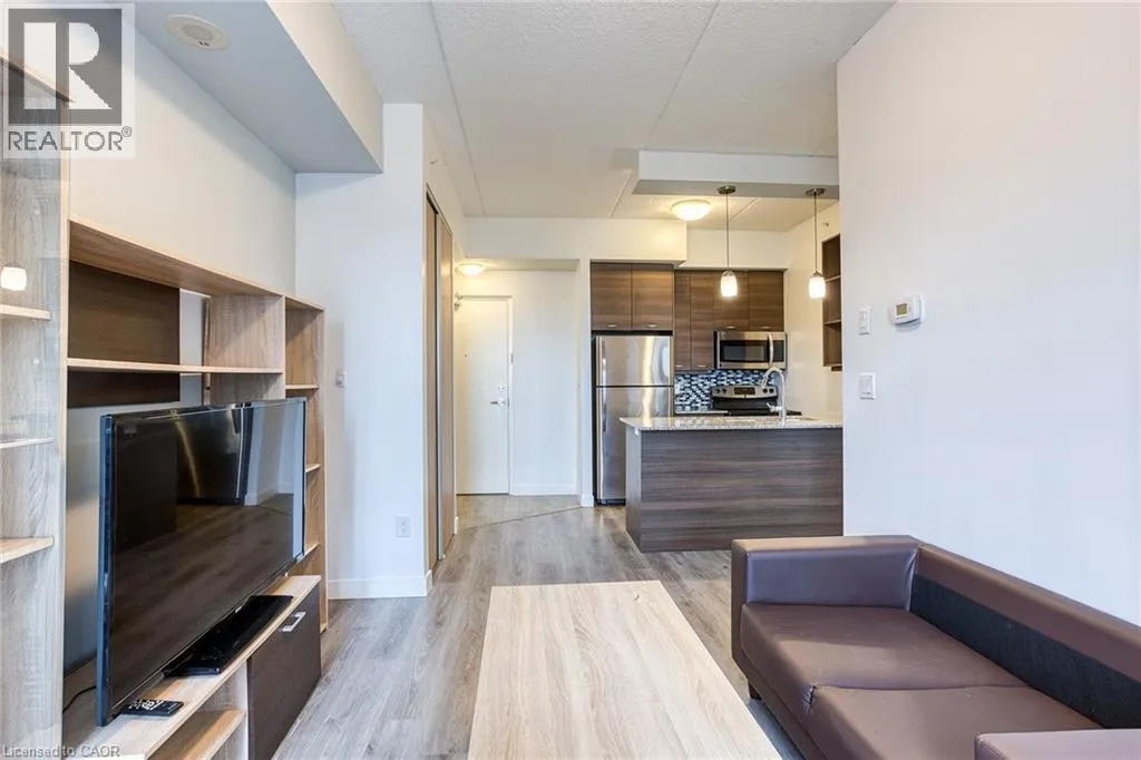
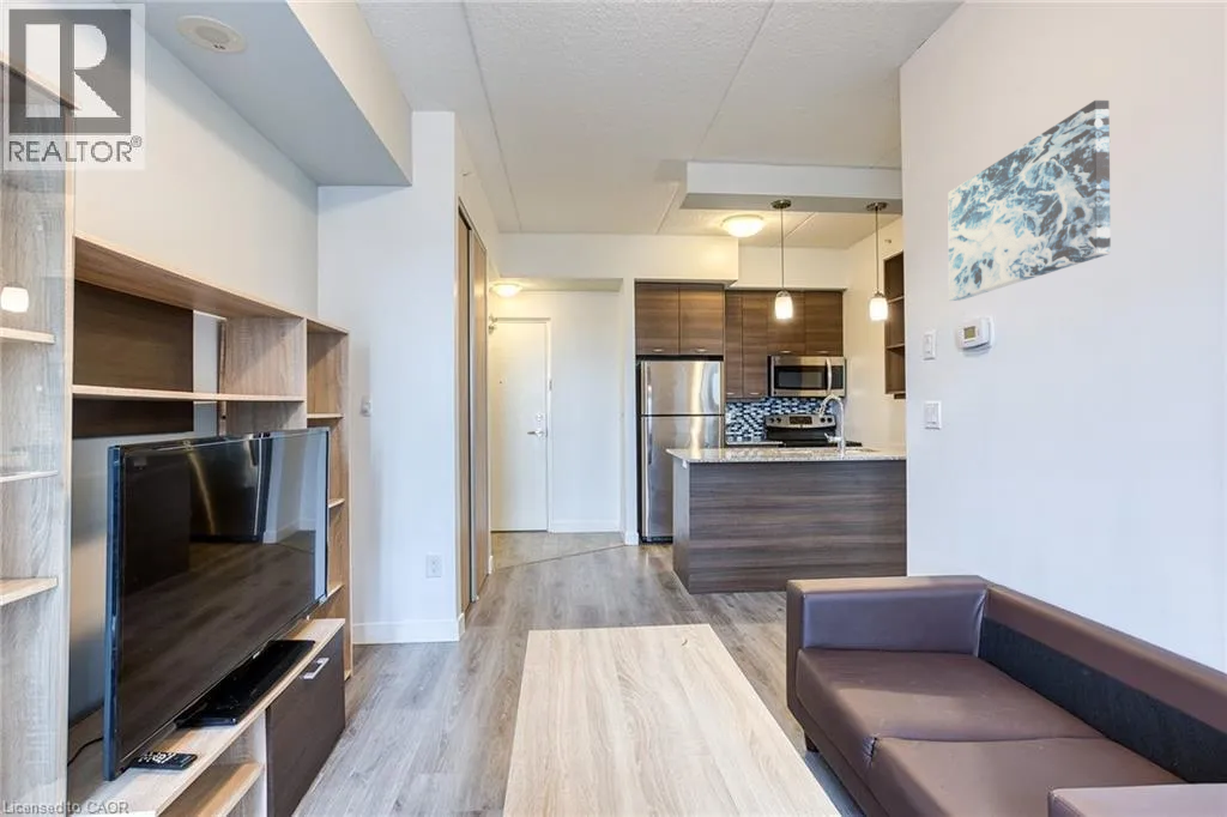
+ wall art (1015, 217)
